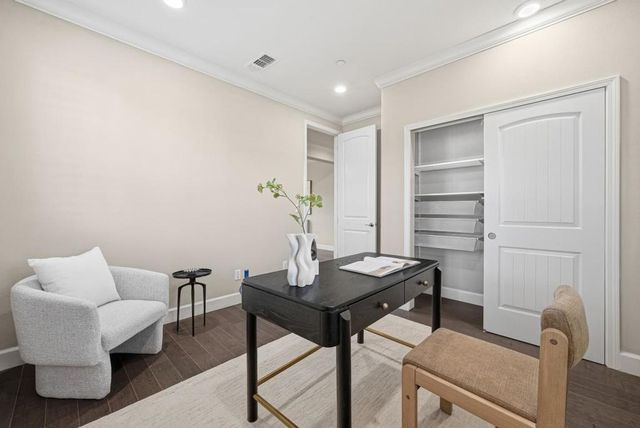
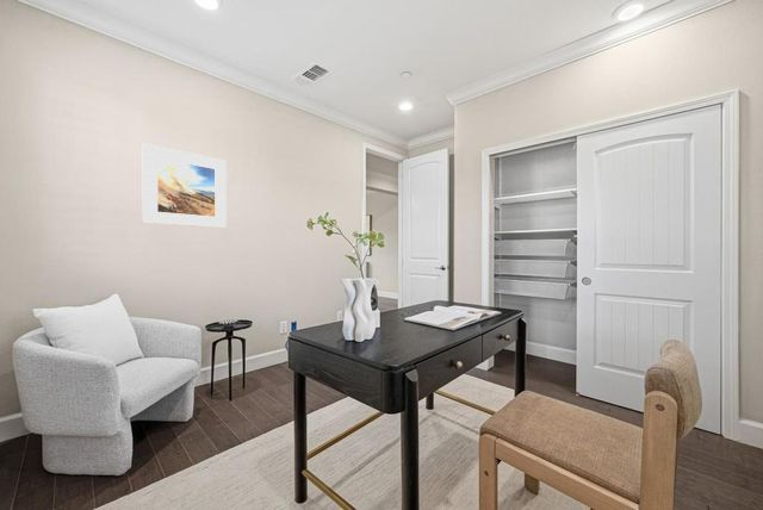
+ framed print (187, 188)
